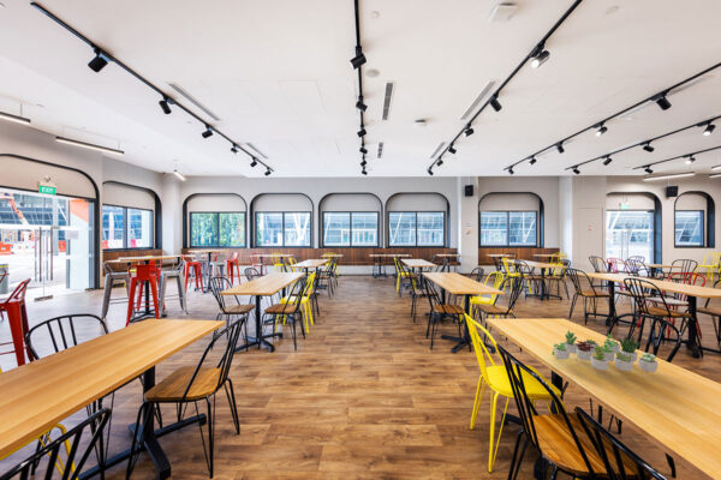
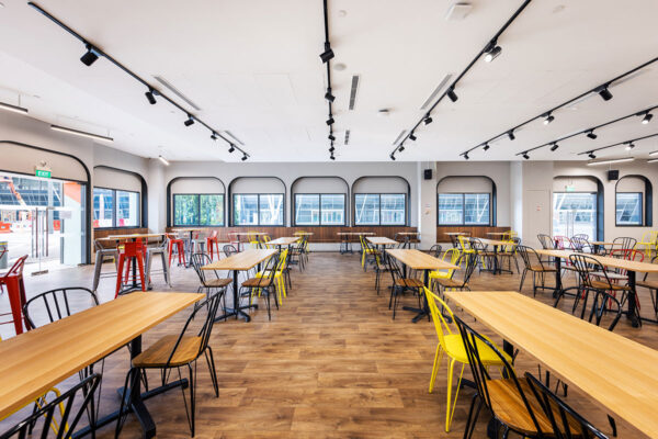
- succulent plant (590, 346)
